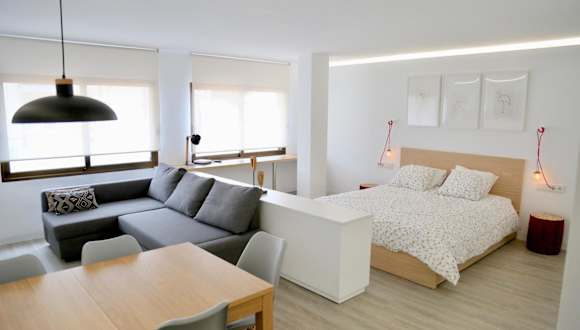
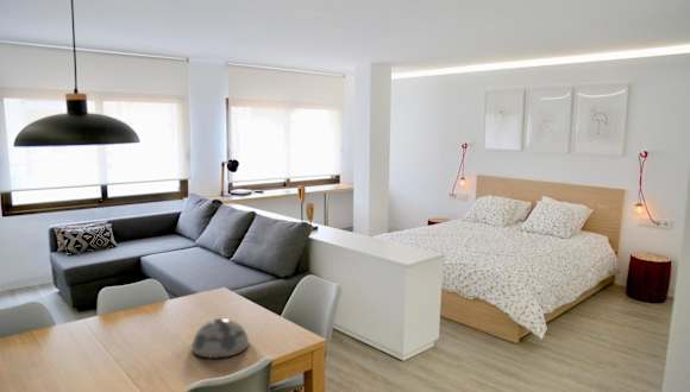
+ decorative bowl (220, 333)
